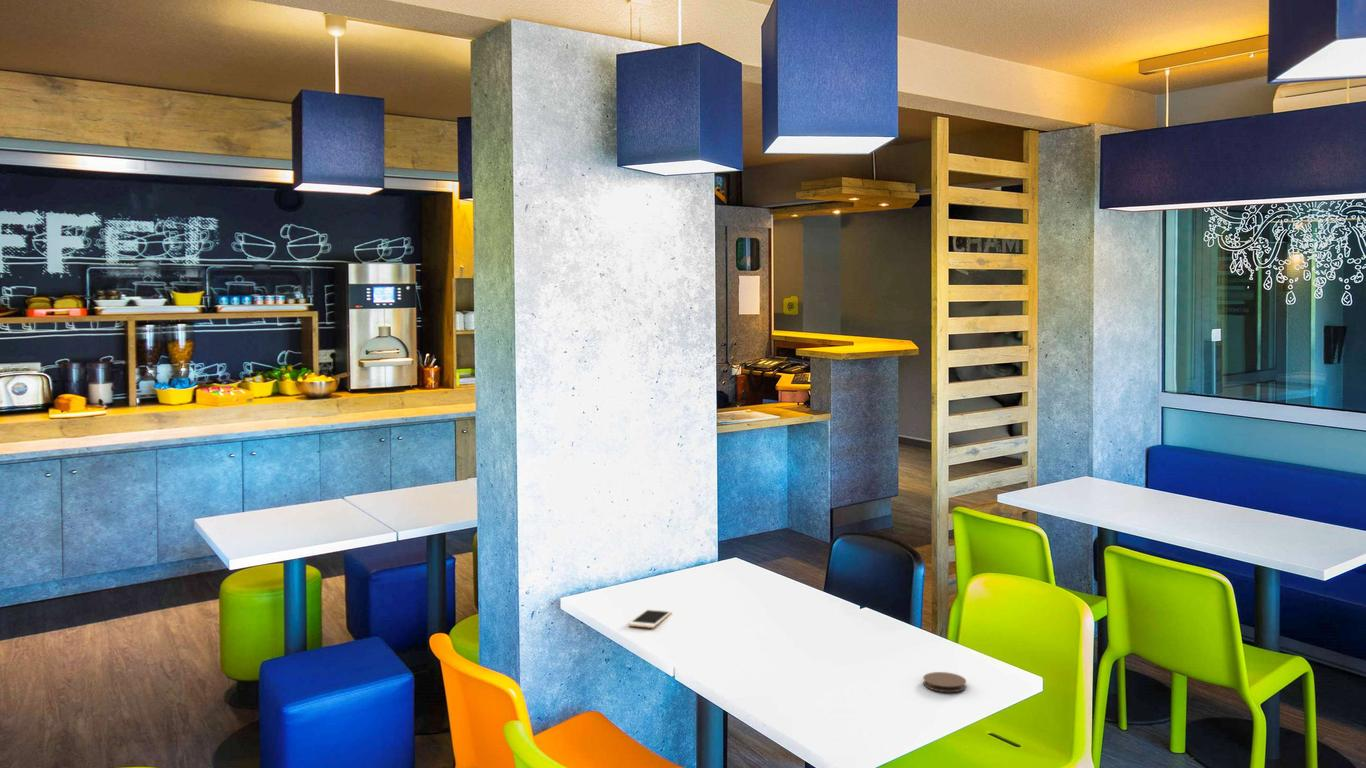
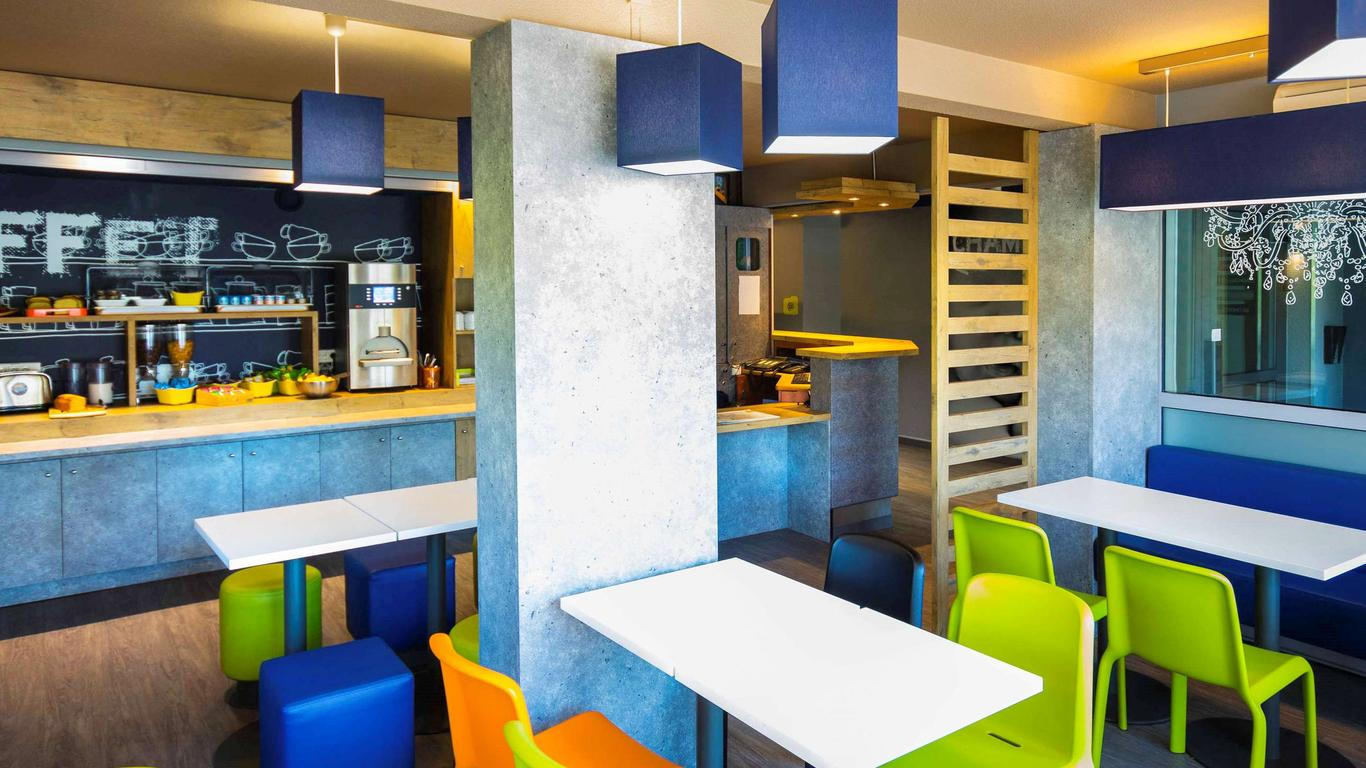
- cell phone (650, 618)
- coaster (944, 681)
